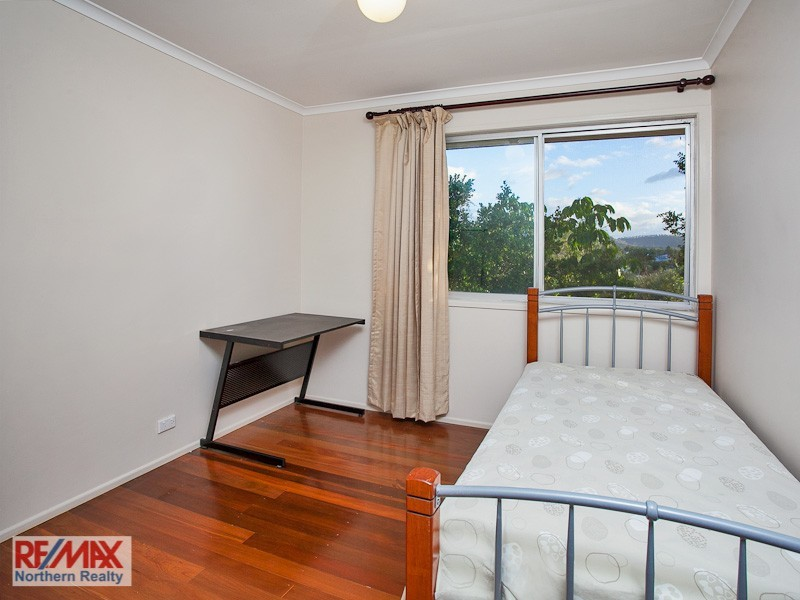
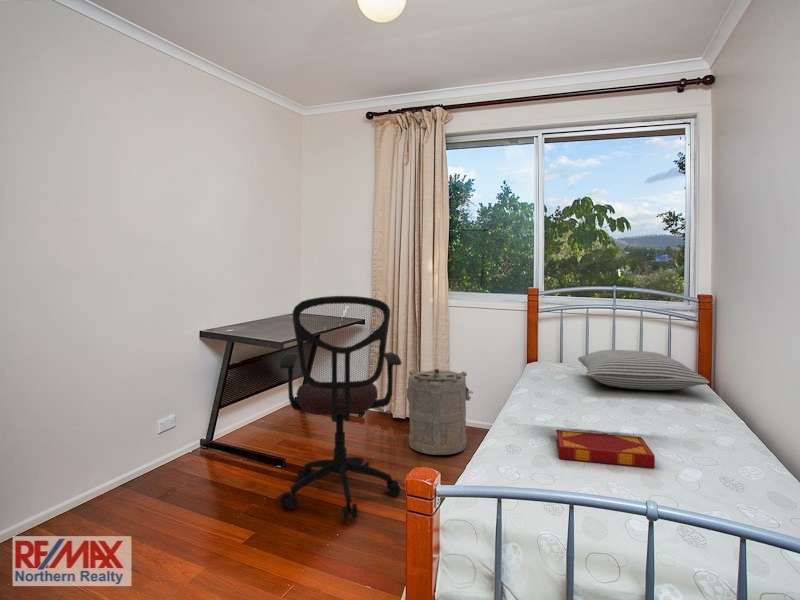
+ pillow (634, 368)
+ hardback book (601, 447)
+ laundry hamper (435, 406)
+ office chair (341, 395)
